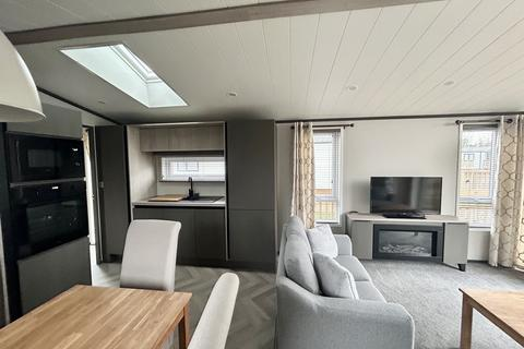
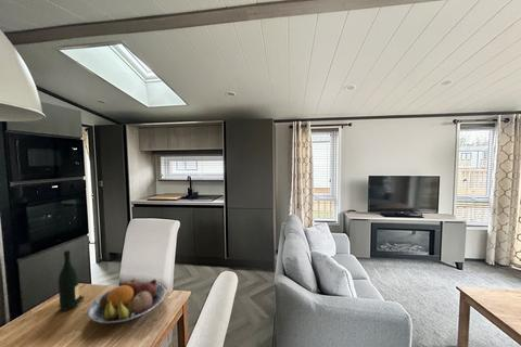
+ fruit bowl (128, 296)
+ wine bottle (68, 278)
